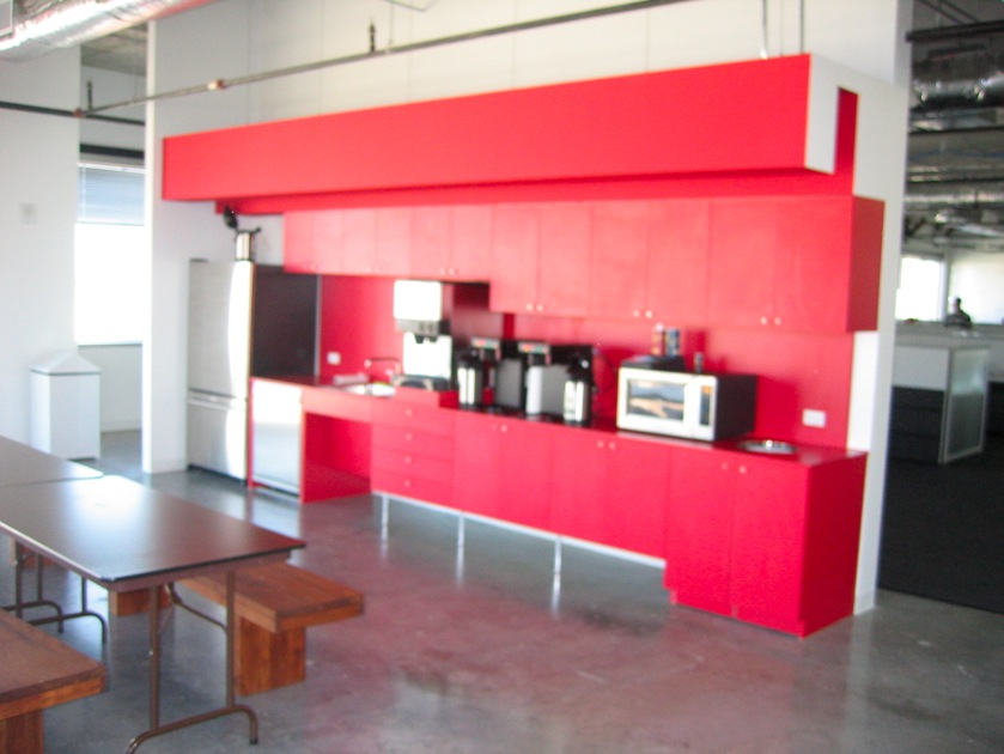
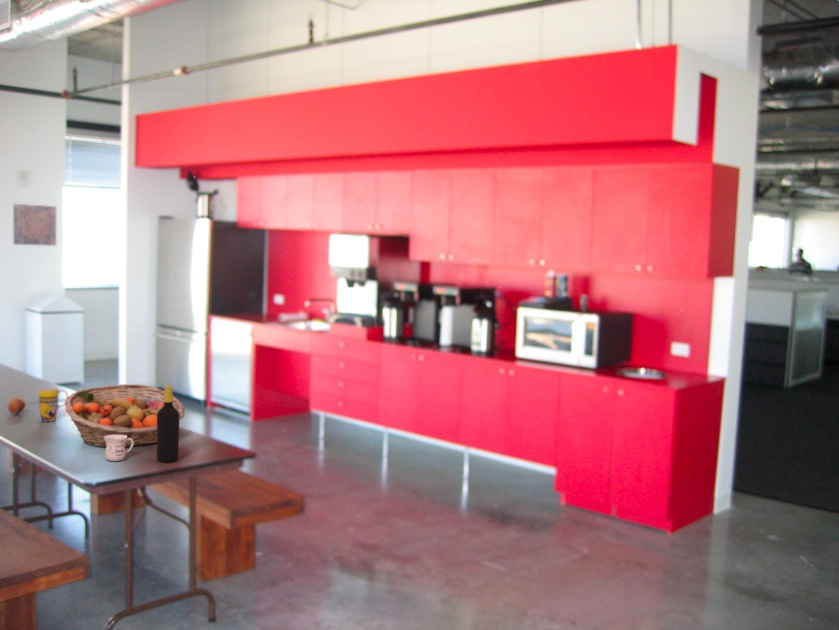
+ wall art (35, 225)
+ fruit basket (125, 415)
+ mug (53, 404)
+ mug (119, 447)
+ bottle (168, 423)
+ apple (16, 406)
